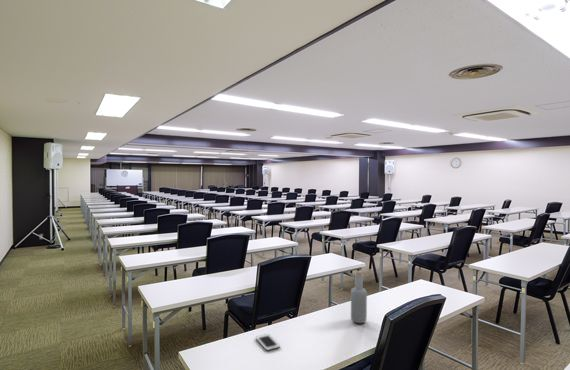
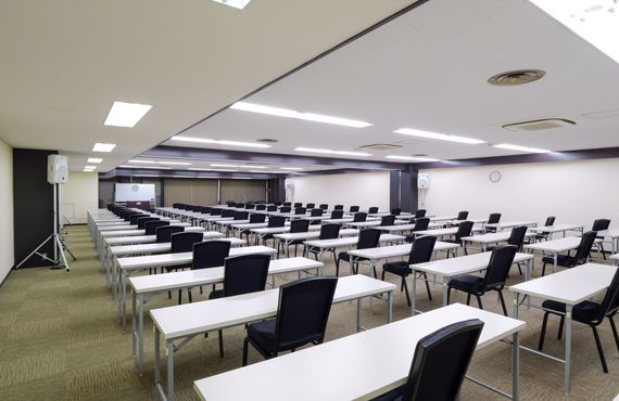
- cell phone (267, 342)
- bottle (358, 296)
